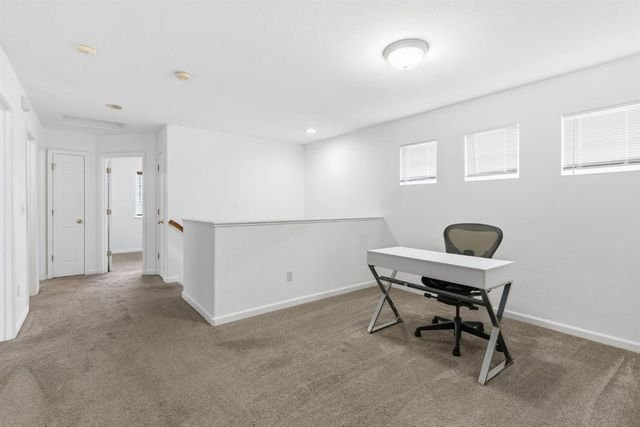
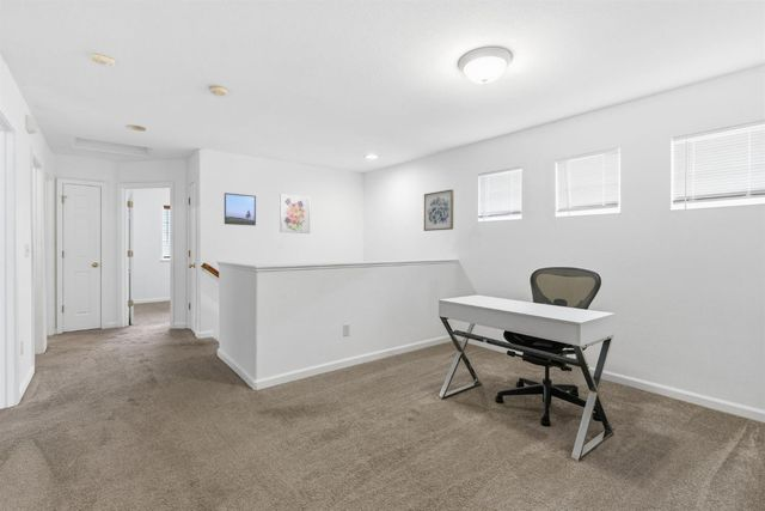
+ wall art (295, 214)
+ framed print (240, 209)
+ wall art (437, 211)
